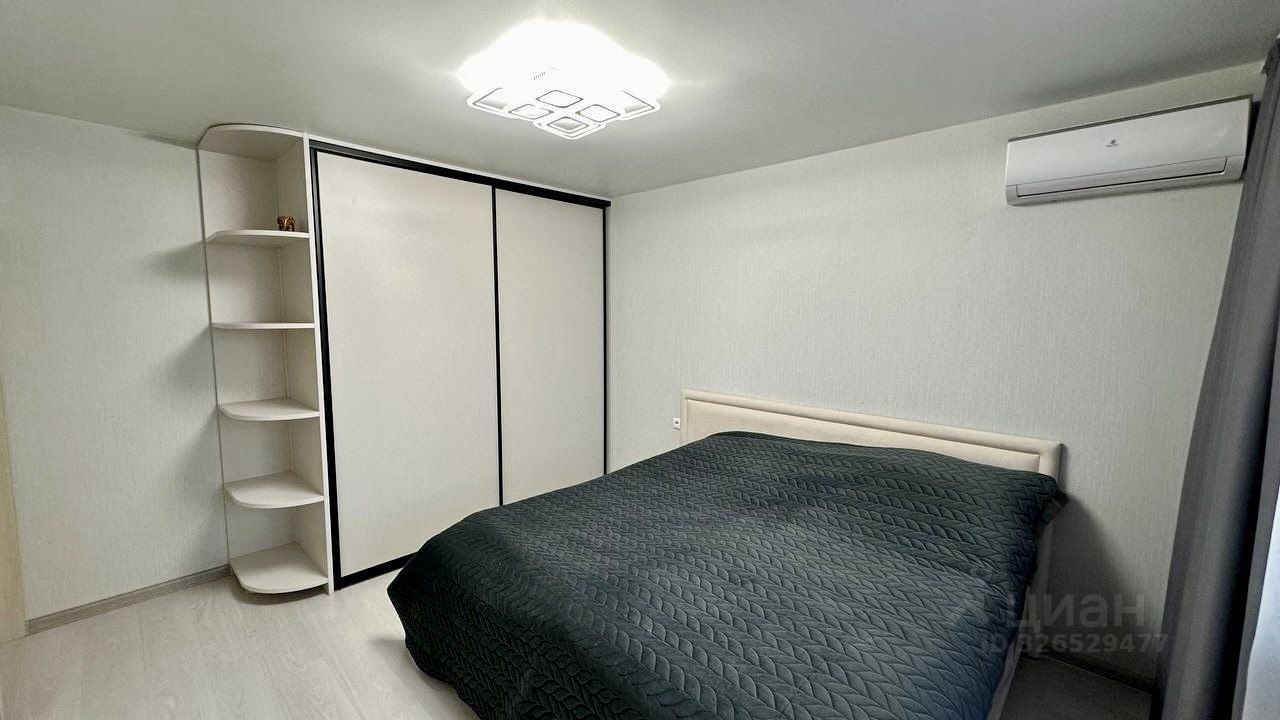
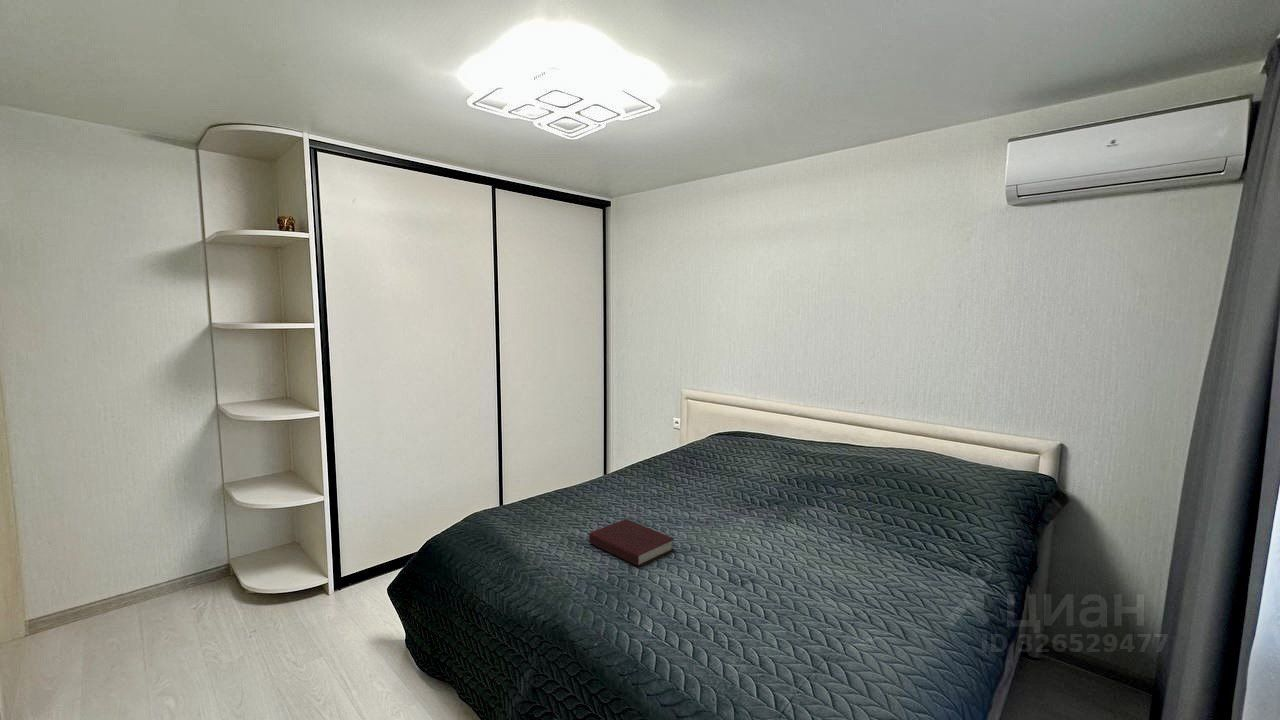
+ book (631, 541)
